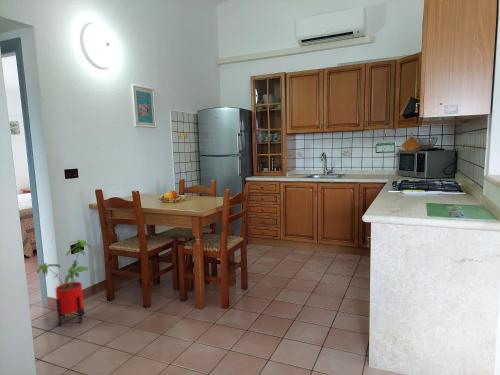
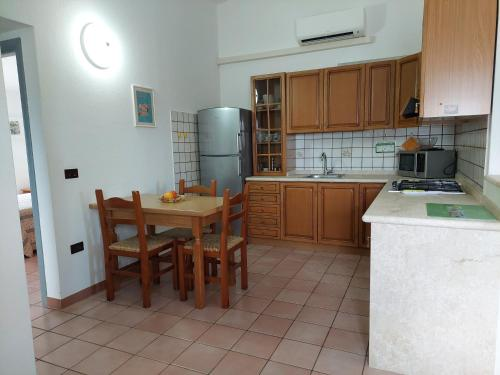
- house plant (71, 281)
